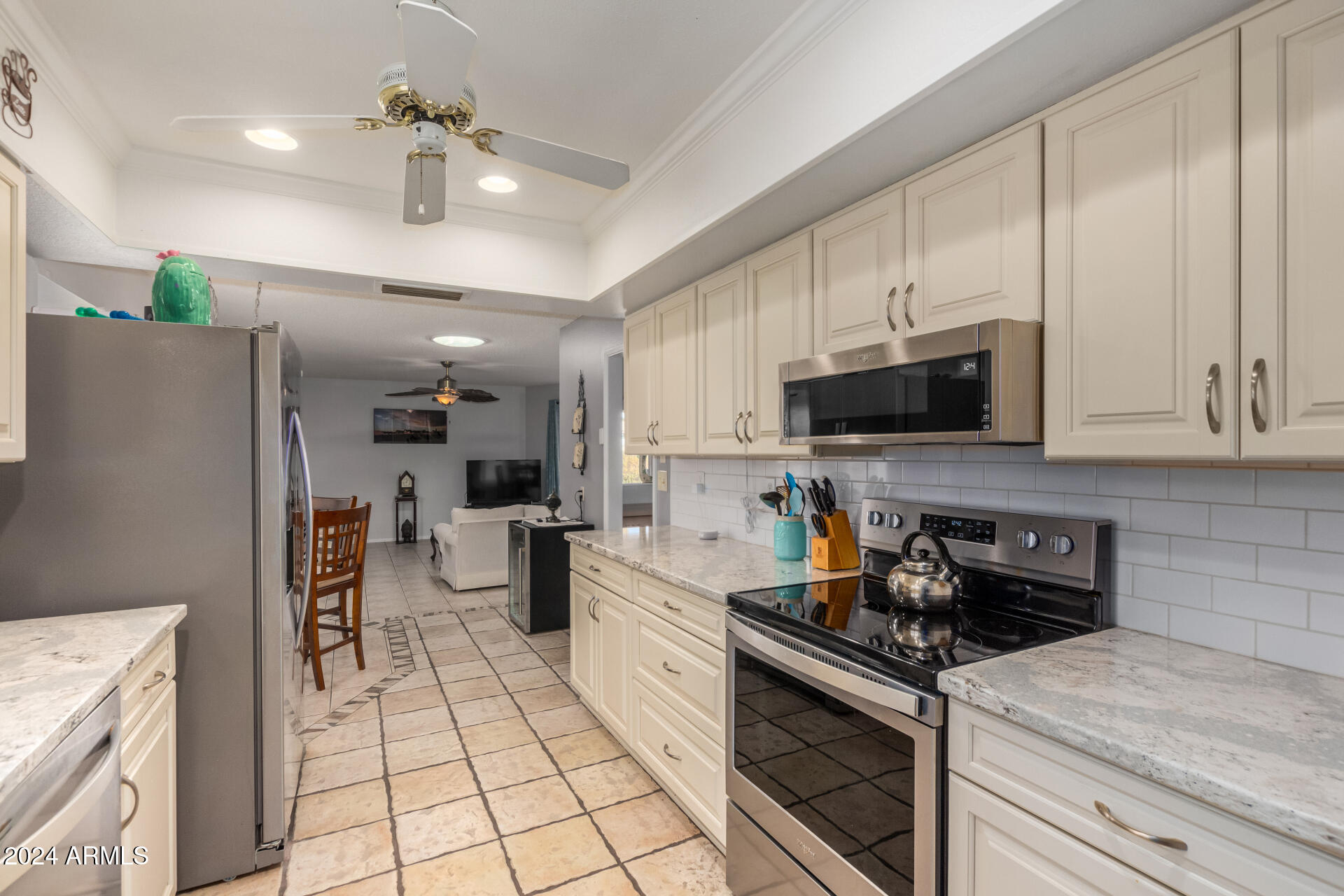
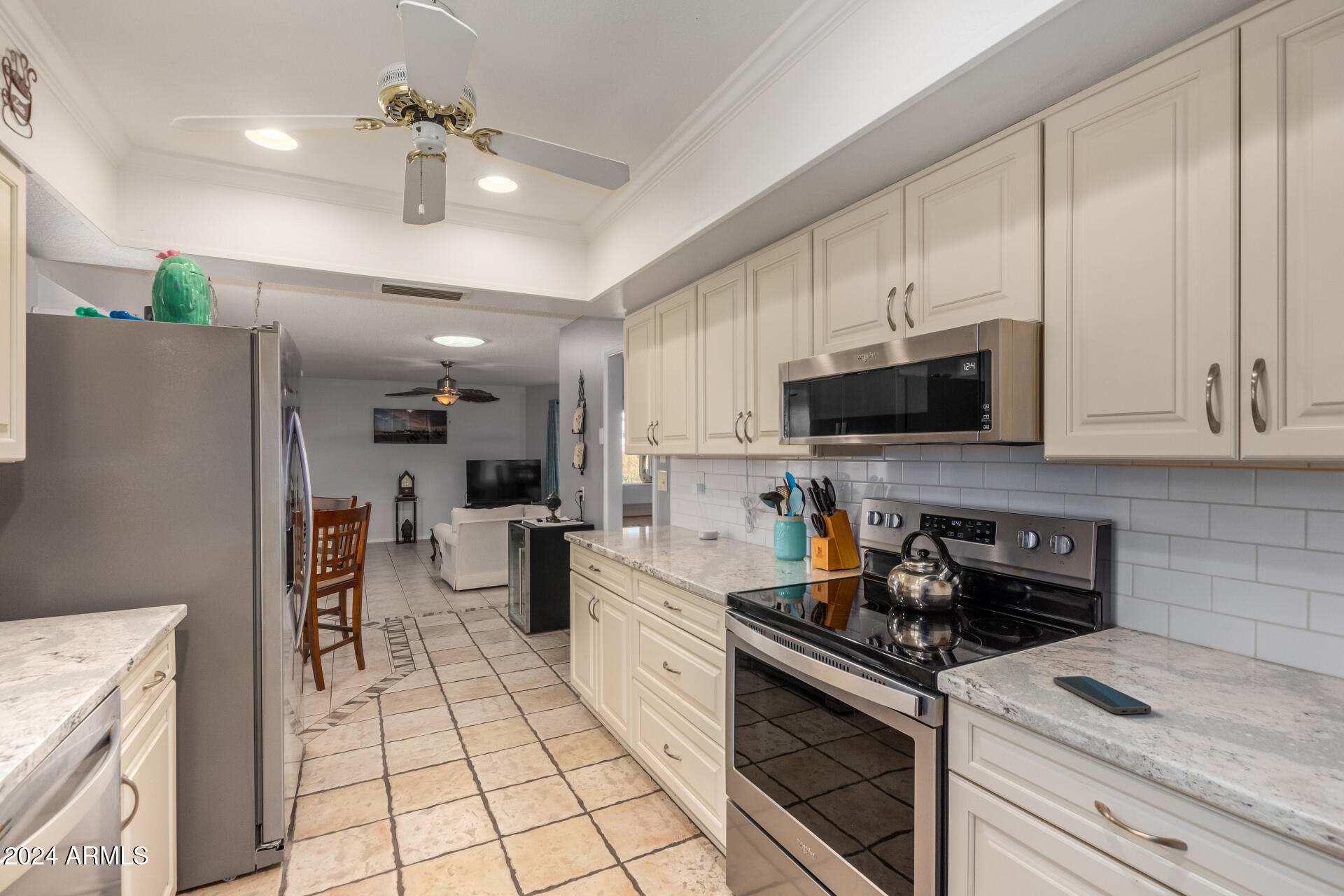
+ smartphone (1099, 693)
